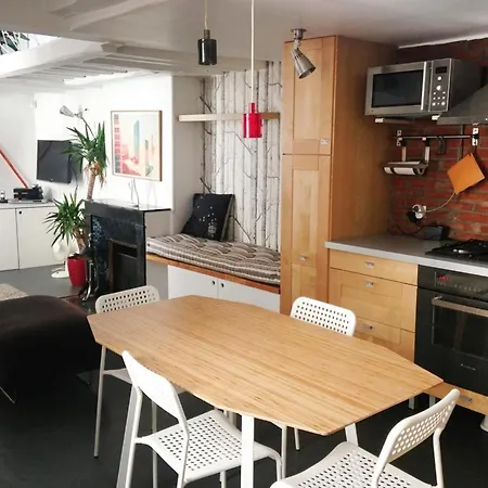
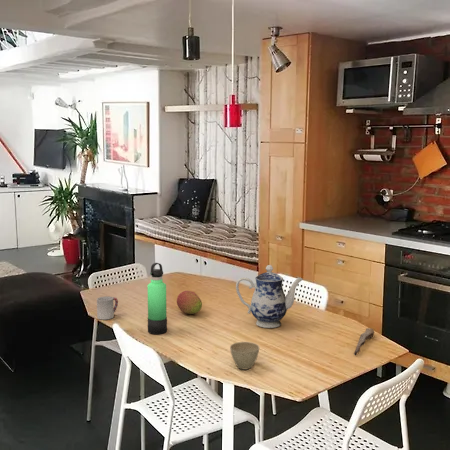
+ flower pot (244, 356)
+ teapot (268, 294)
+ spoon (362, 339)
+ cup (108, 307)
+ fruit (189, 302)
+ thermos bottle (157, 297)
